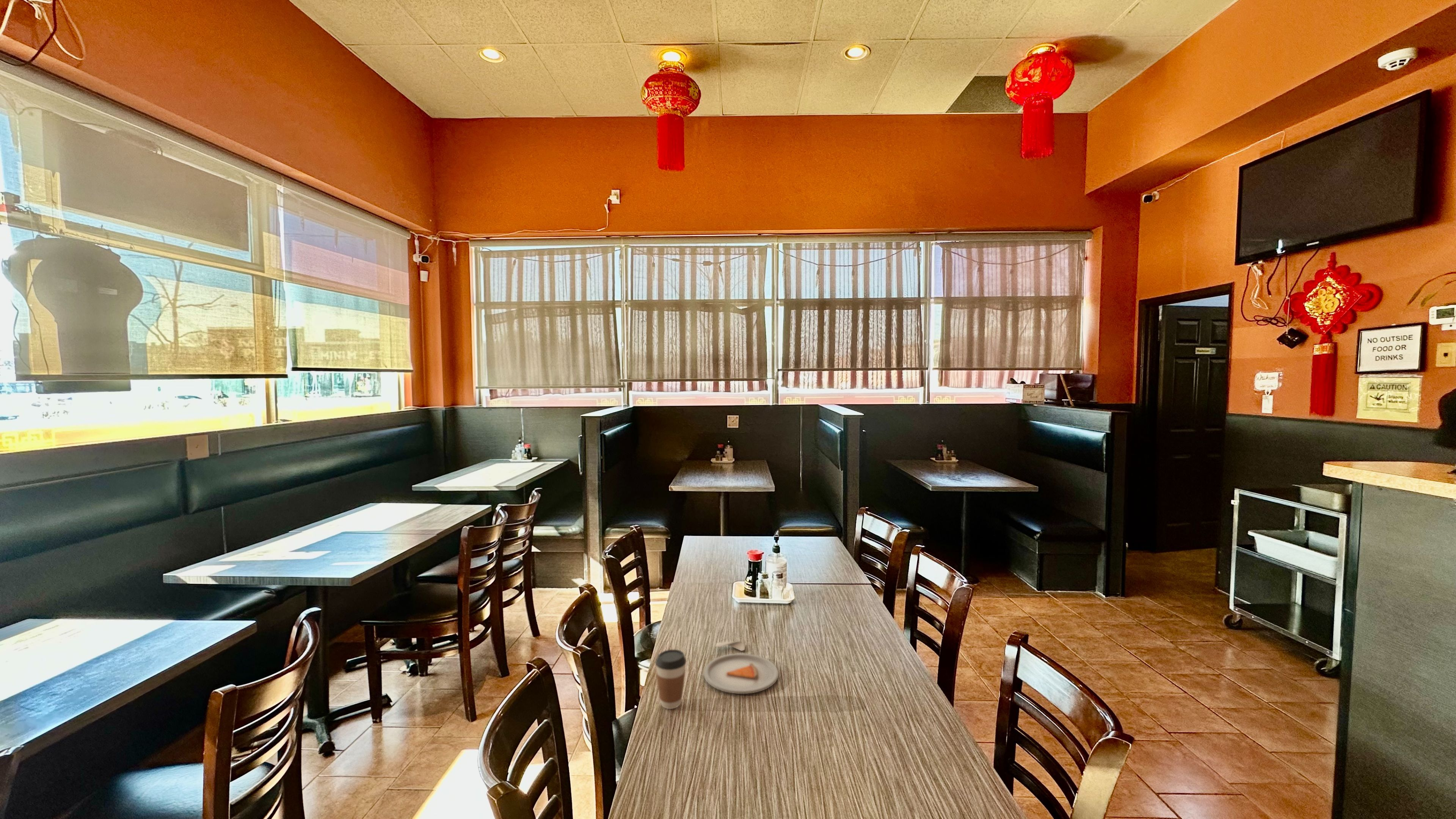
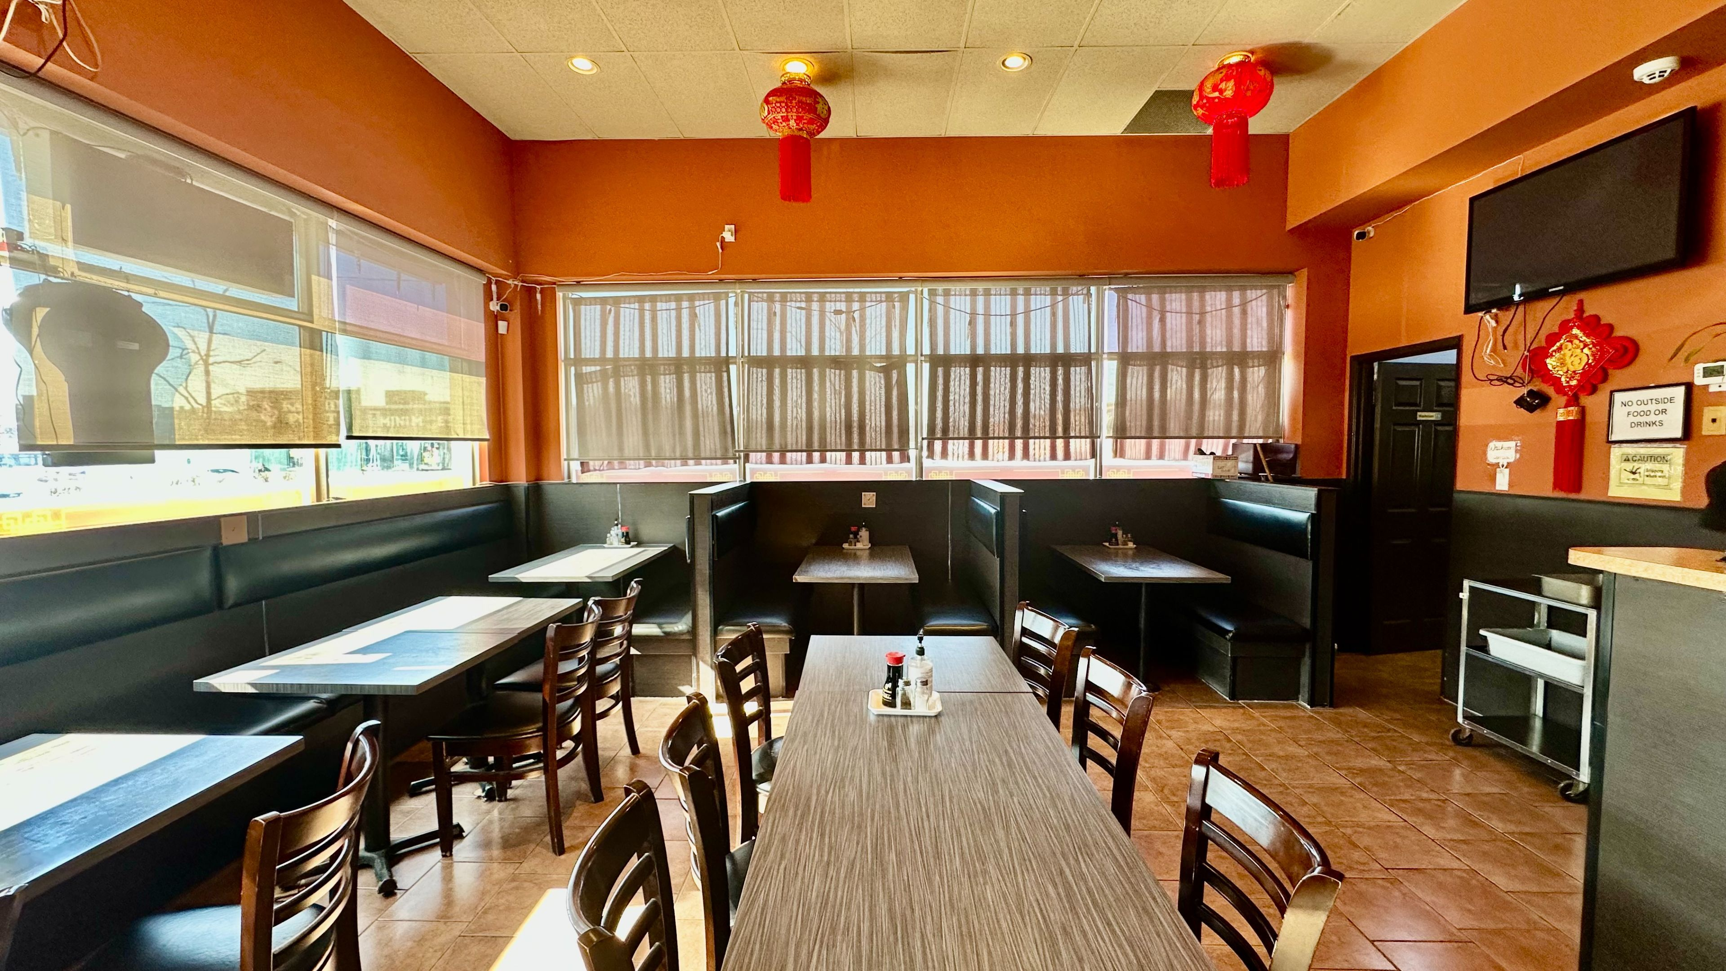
- dinner plate (739, 665)
- coffee cup (671, 679)
